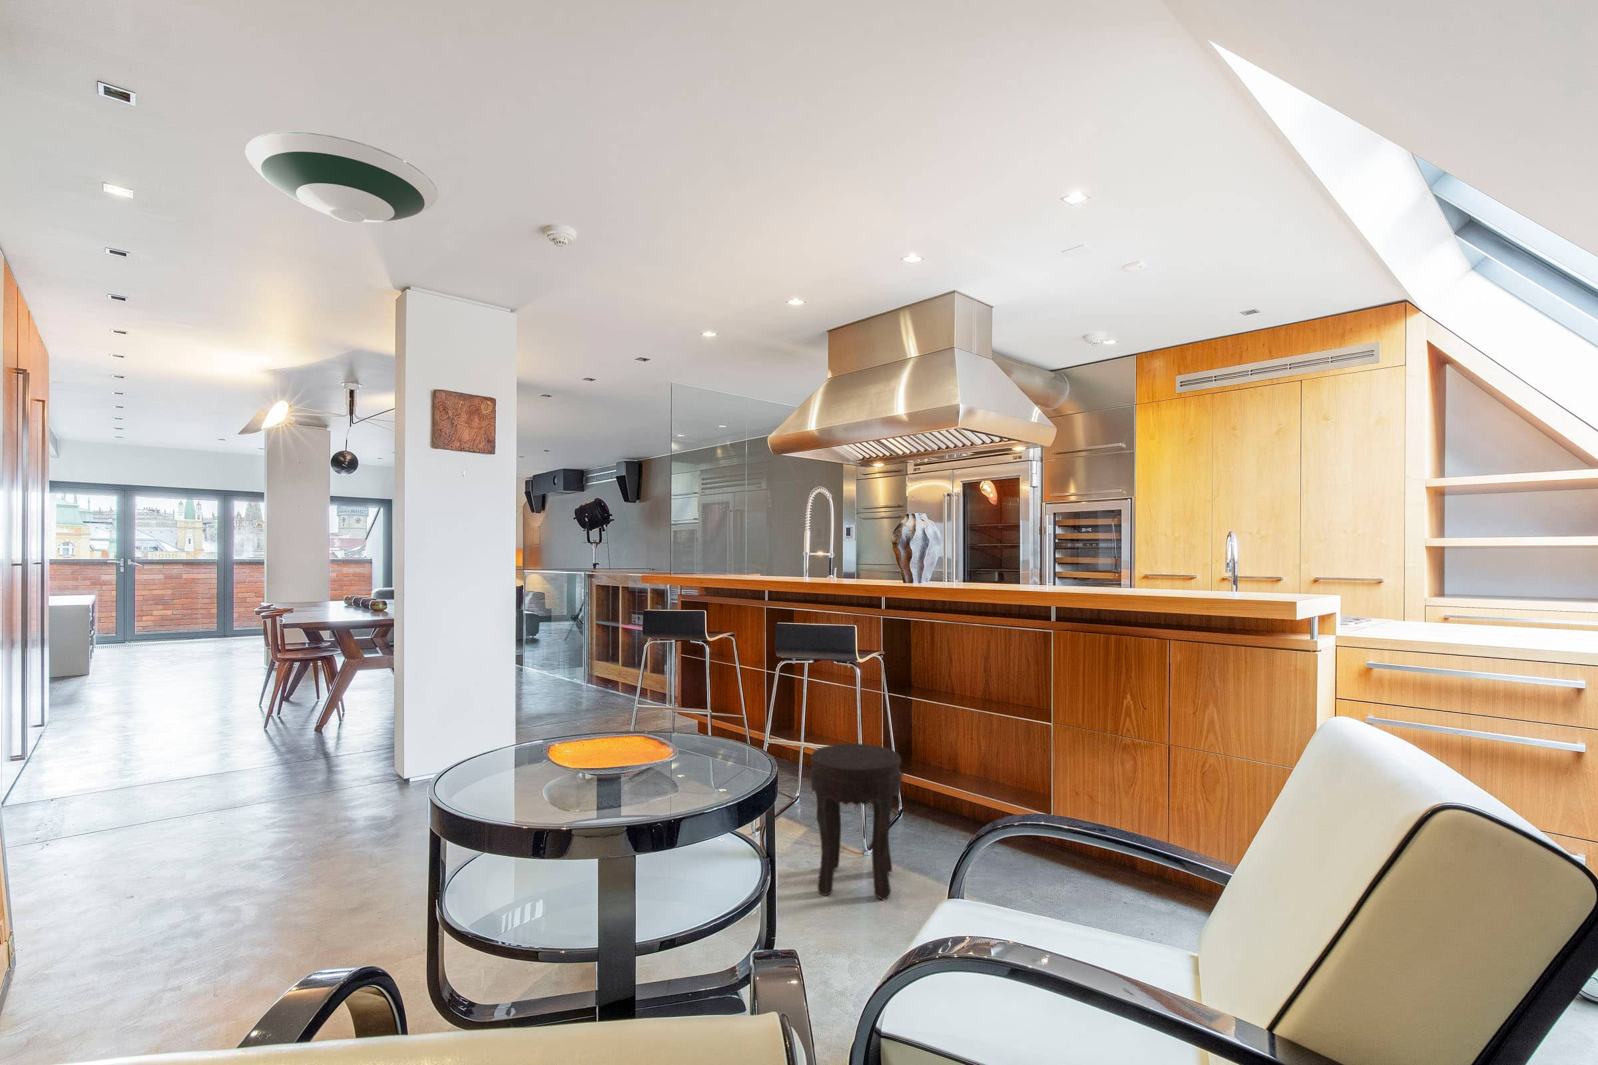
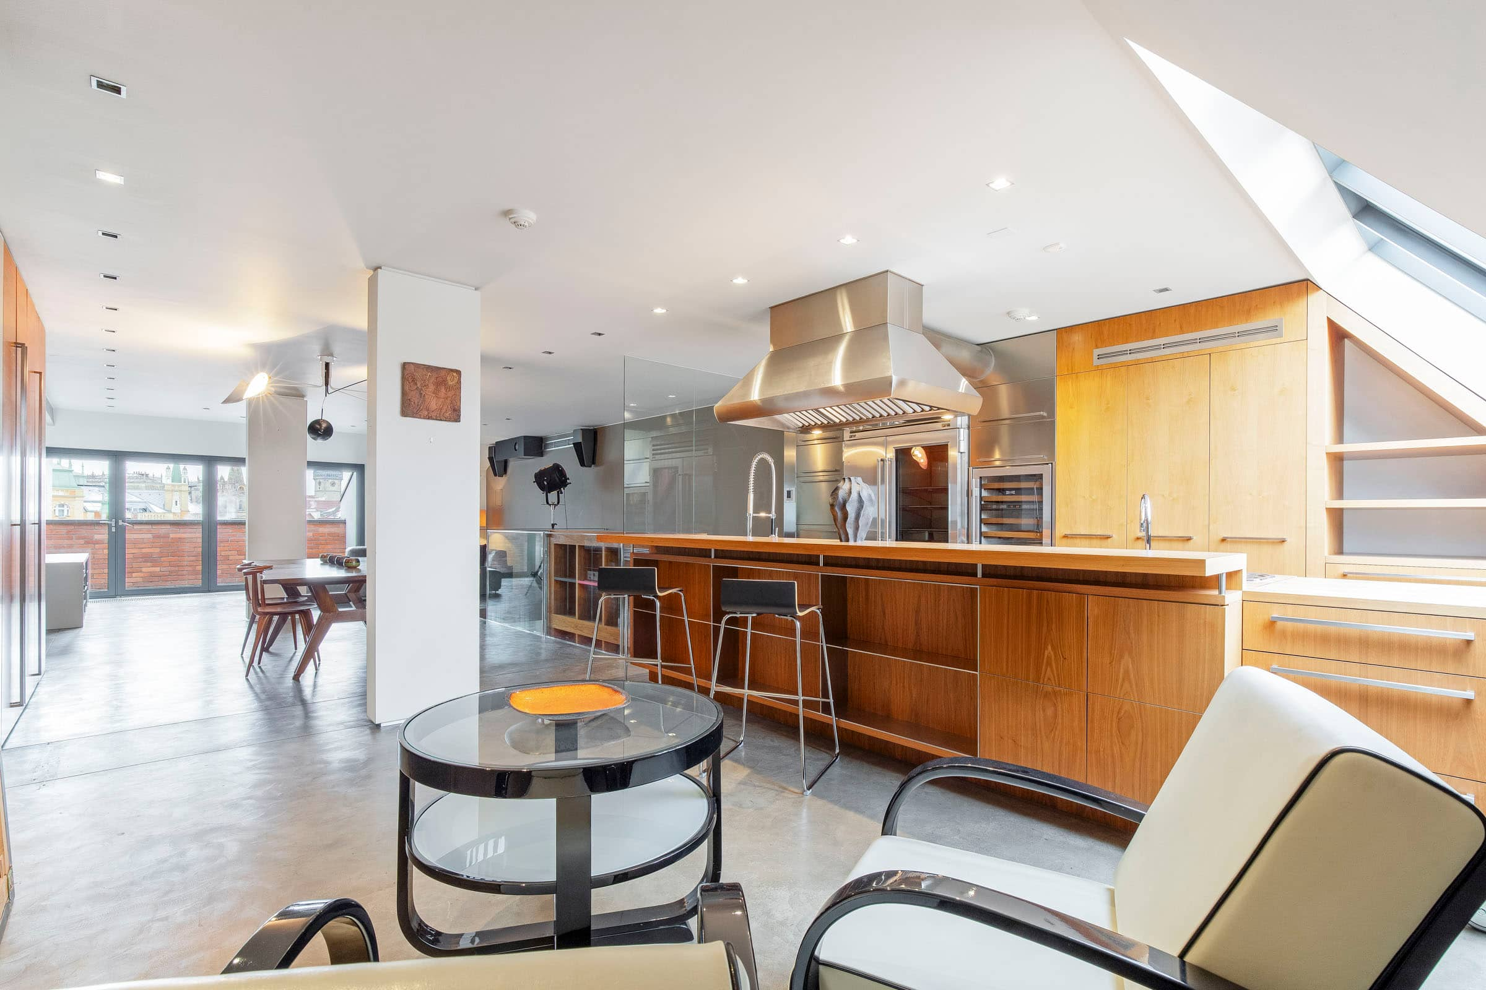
- side table (856, 805)
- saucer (346, 197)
